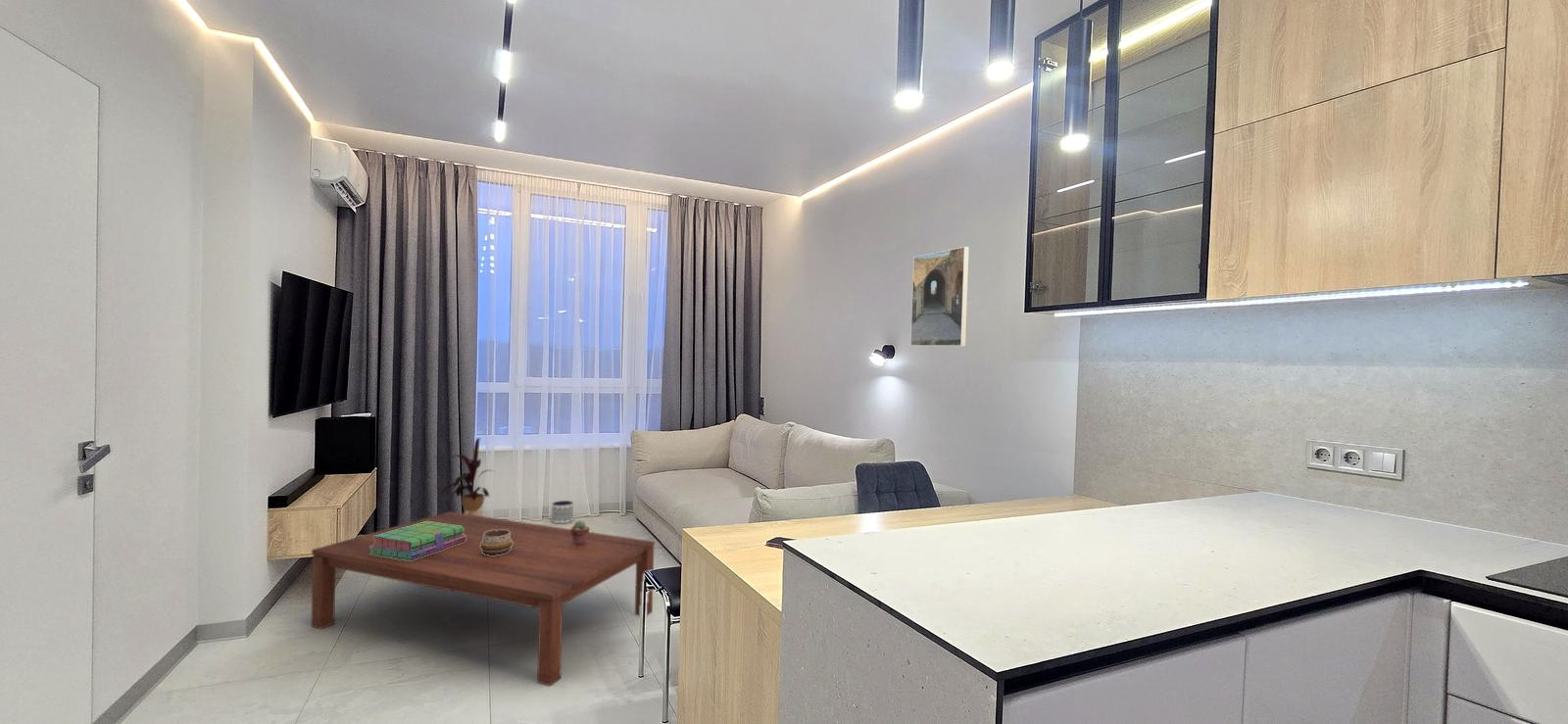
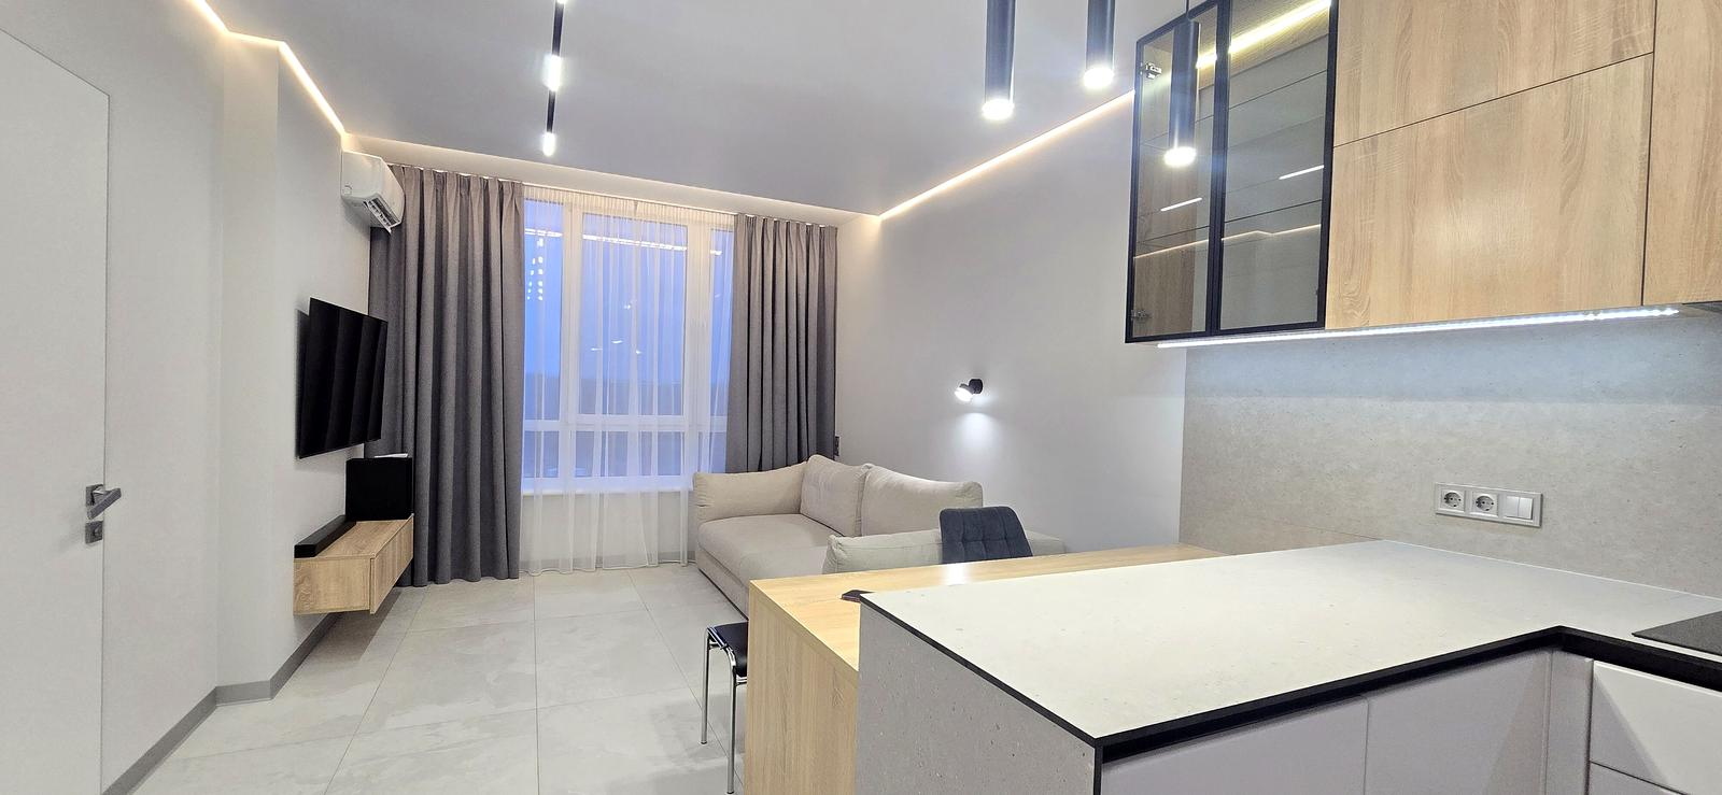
- stack of books (419, 539)
- house plant (466, 486)
- decorative bowl (496, 542)
- planter (562, 511)
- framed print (938, 299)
- coffee table (490, 582)
- potted succulent (579, 531)
